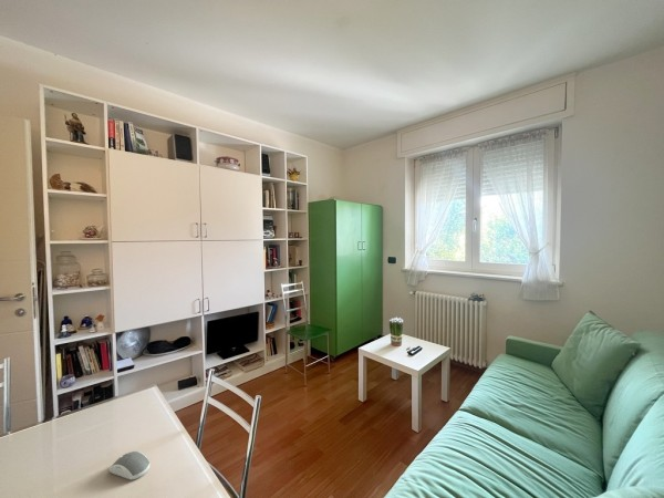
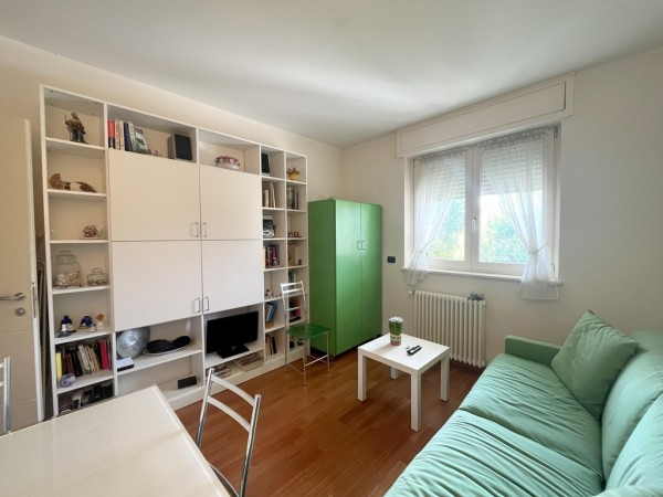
- computer mouse (131, 461)
